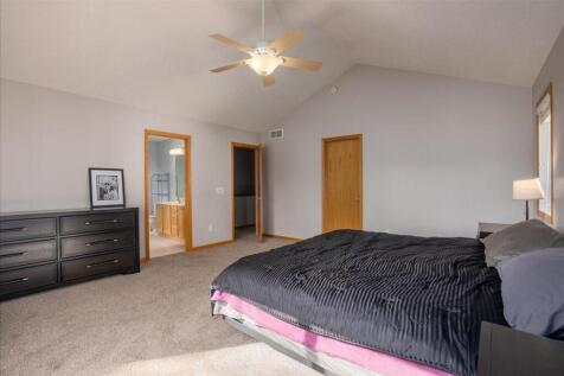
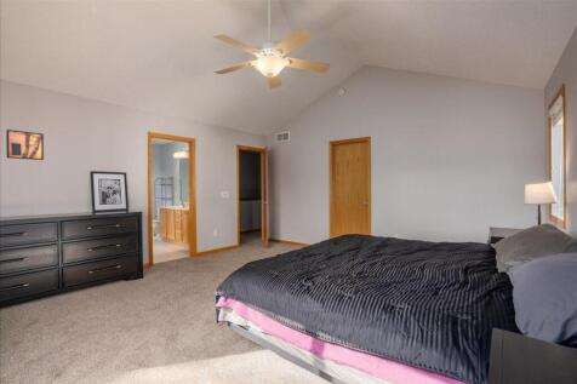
+ wall art (25, 145)
